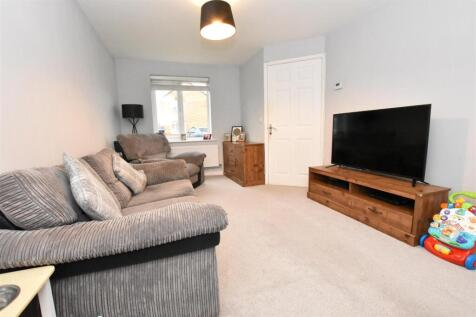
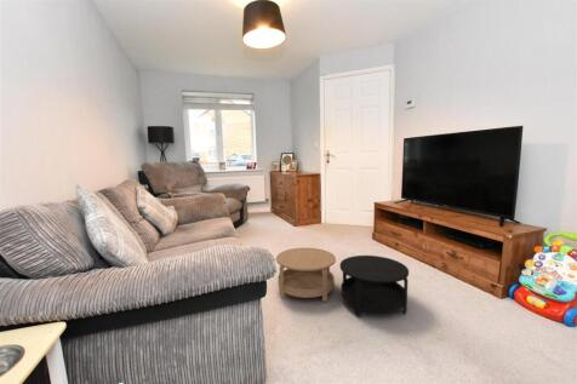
+ coffee table (333, 279)
